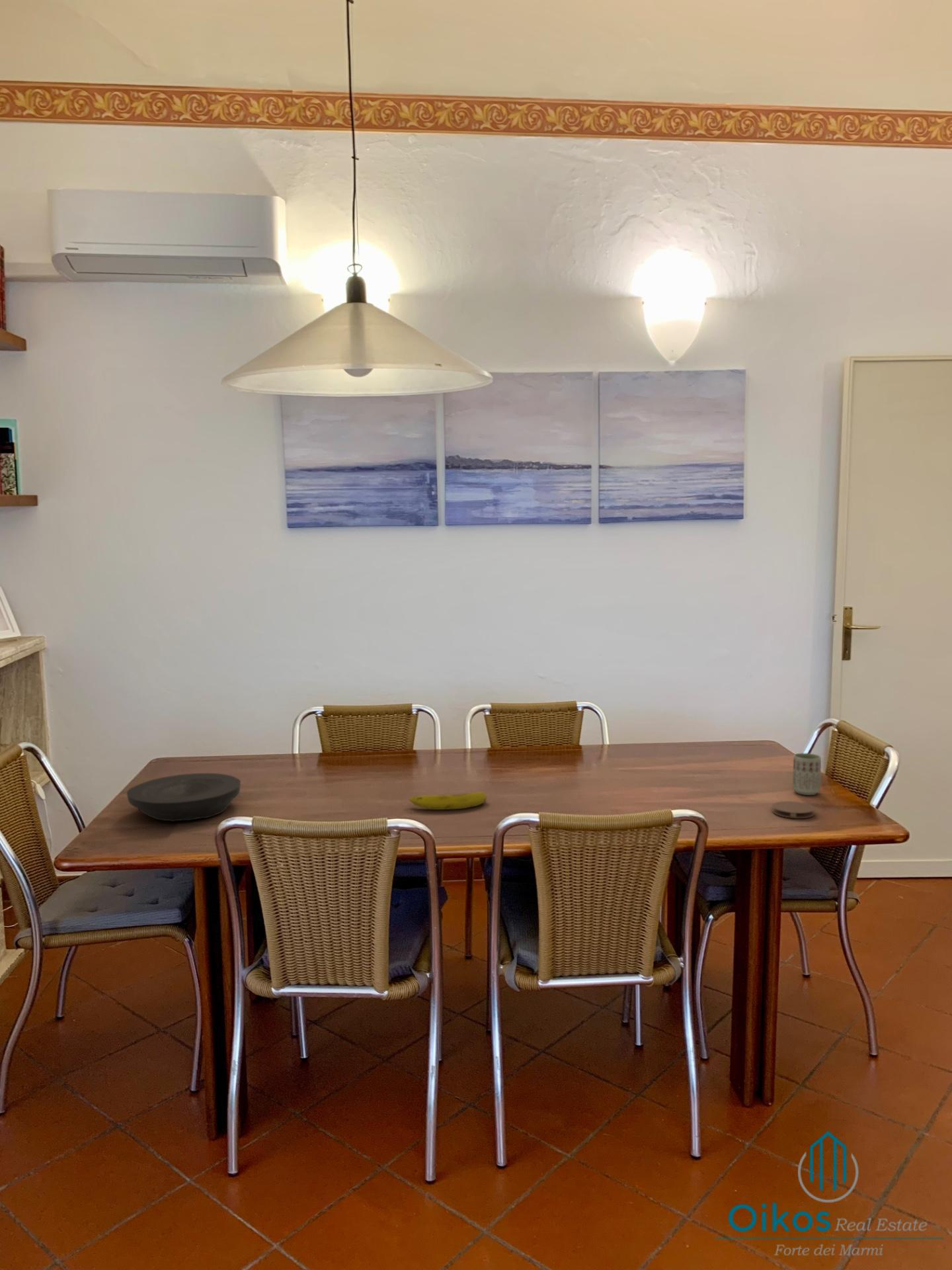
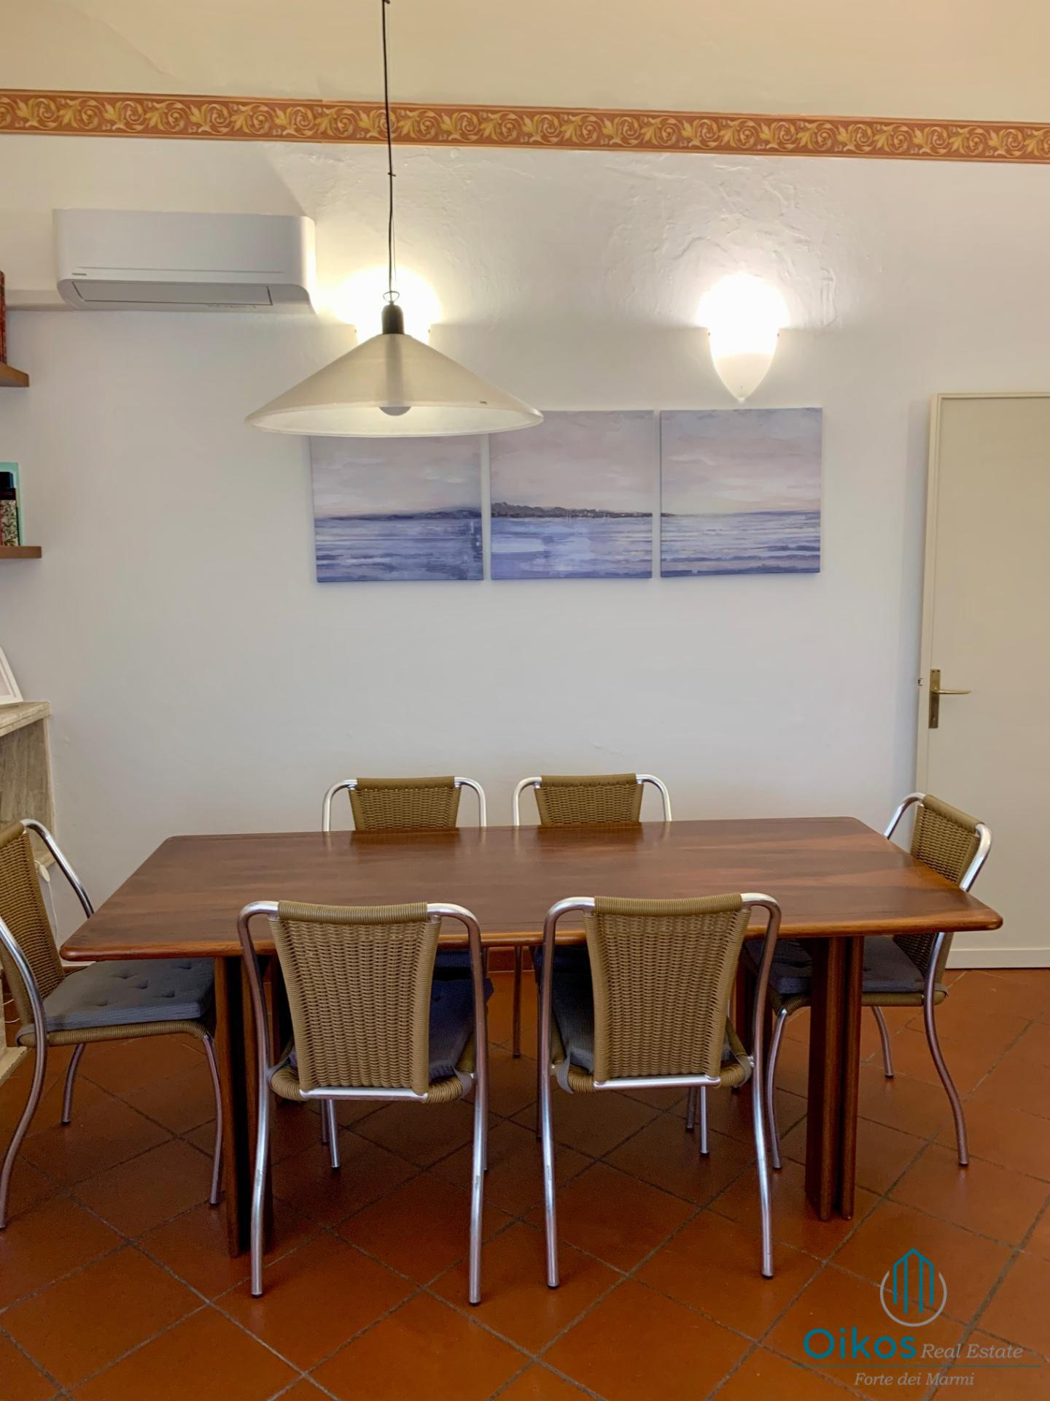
- coaster (793, 809)
- fruit (448, 798)
- plate (185, 799)
- cup (807, 774)
